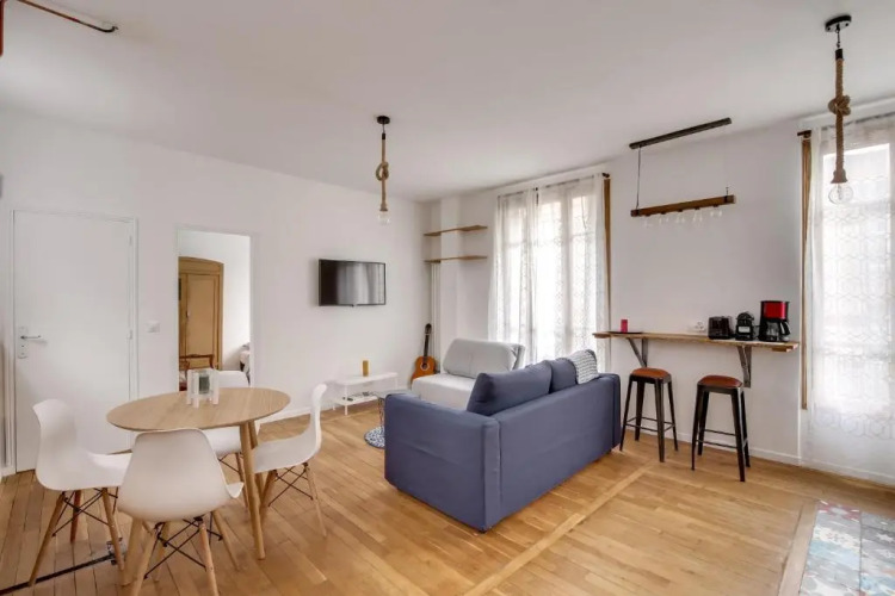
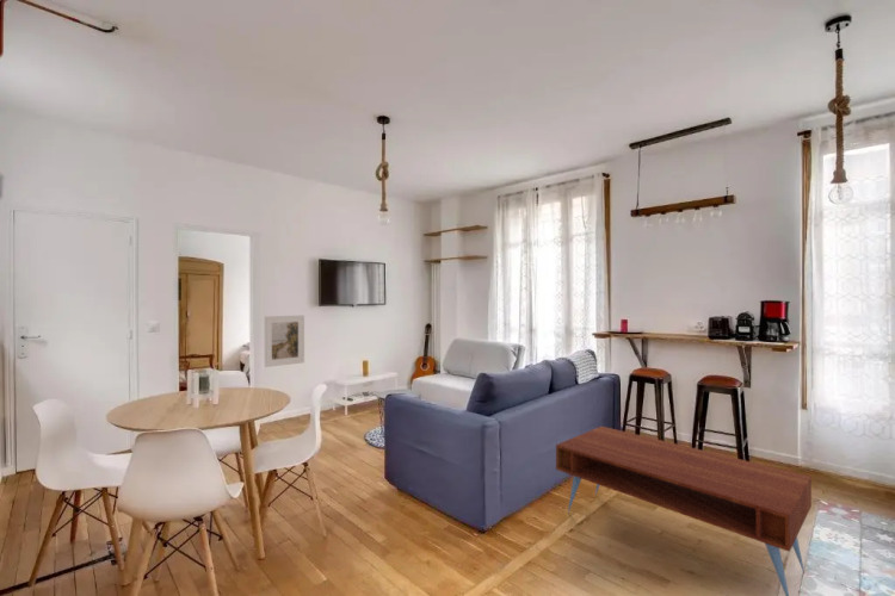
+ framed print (284, 340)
+ coffee table (671, 498)
